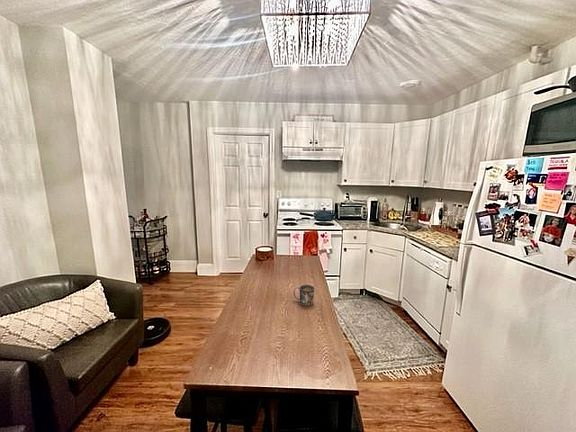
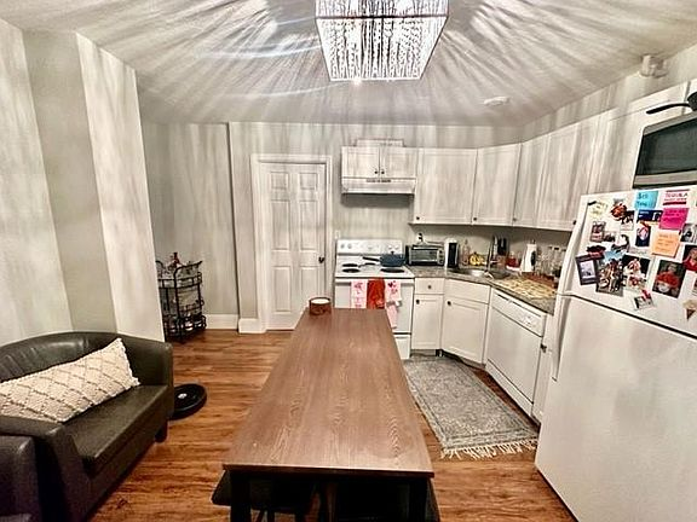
- mug (303, 294)
